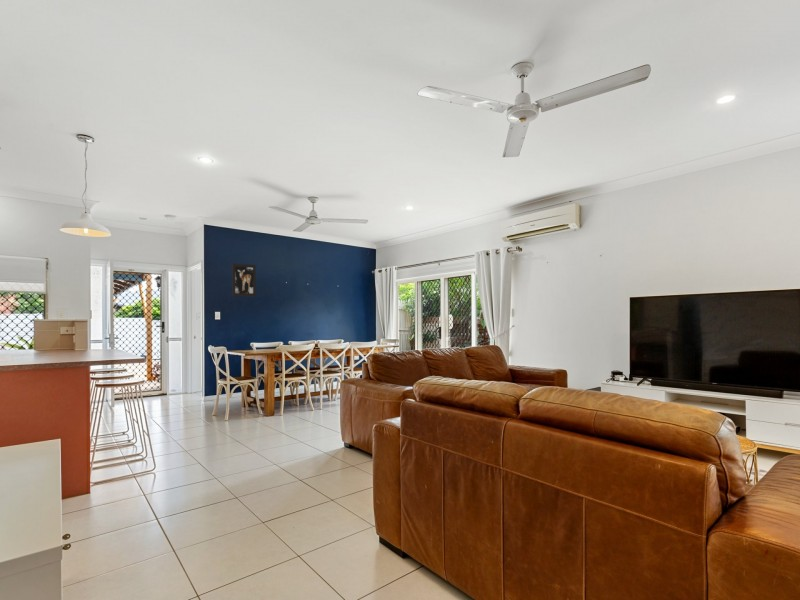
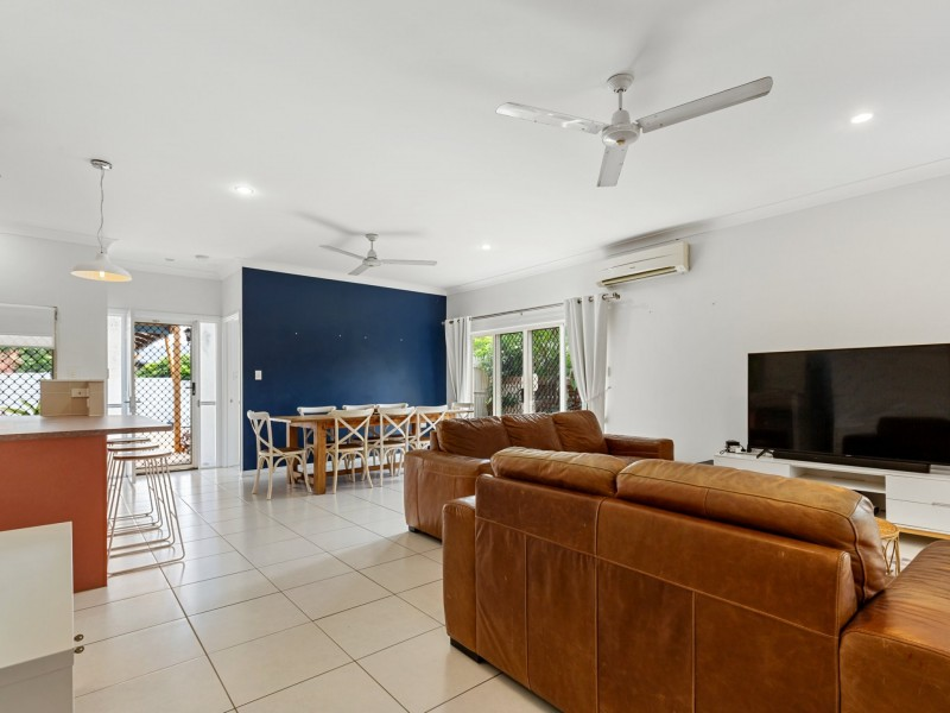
- wall art (244, 280)
